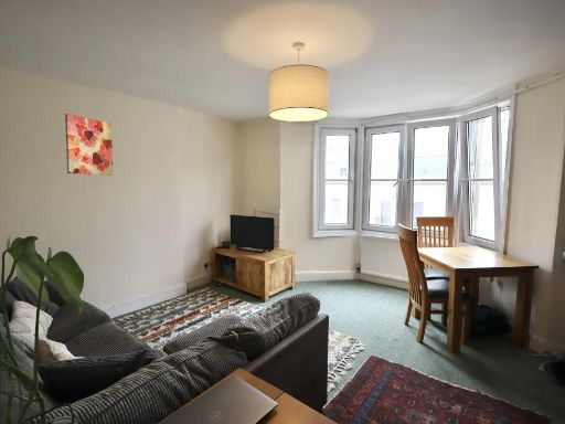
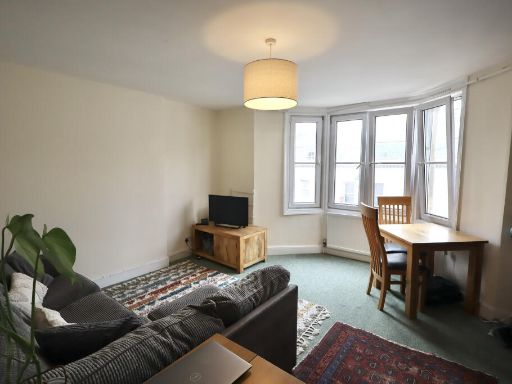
- wall art (90, 147)
